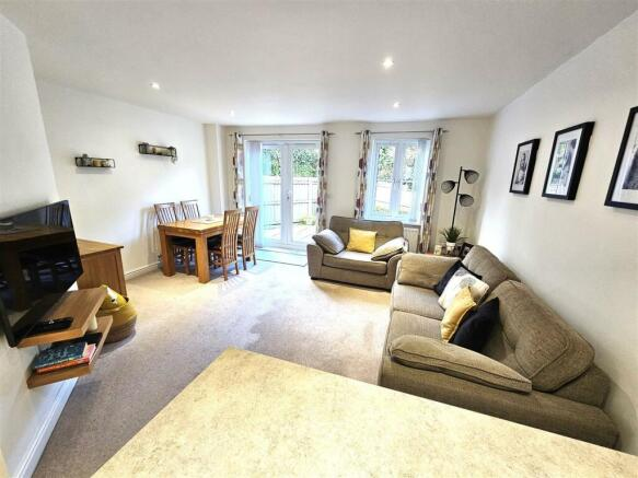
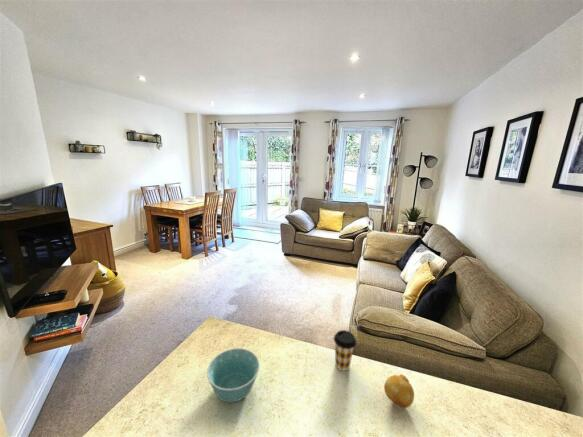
+ coffee cup (343, 350)
+ bowl (234, 377)
+ fruit (399, 391)
